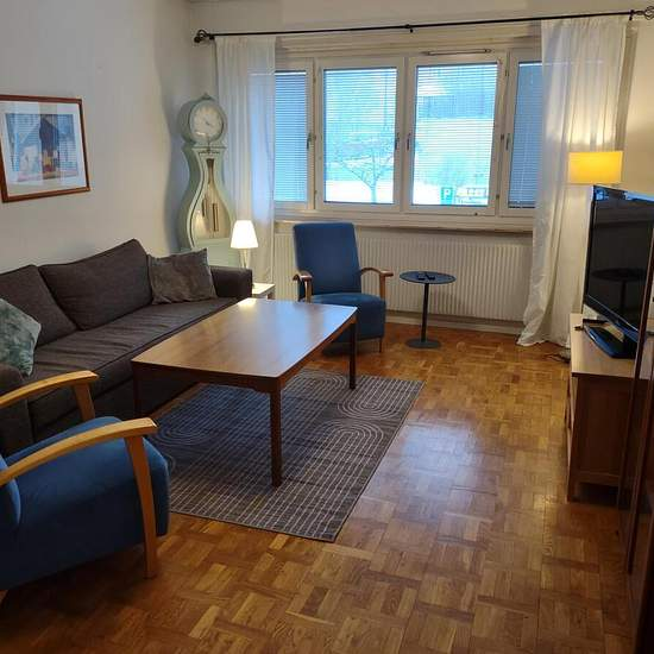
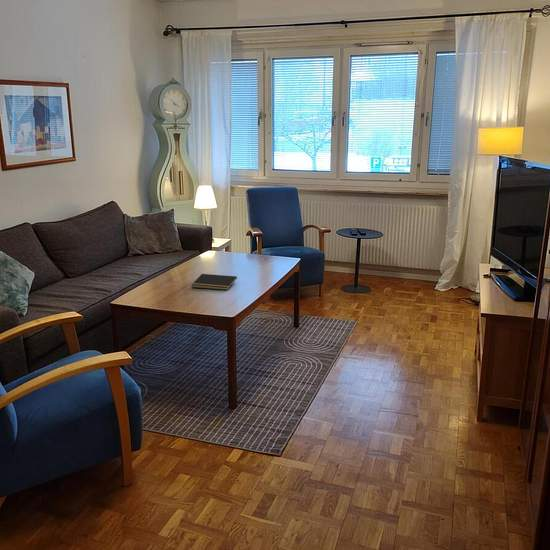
+ notepad (214, 281)
